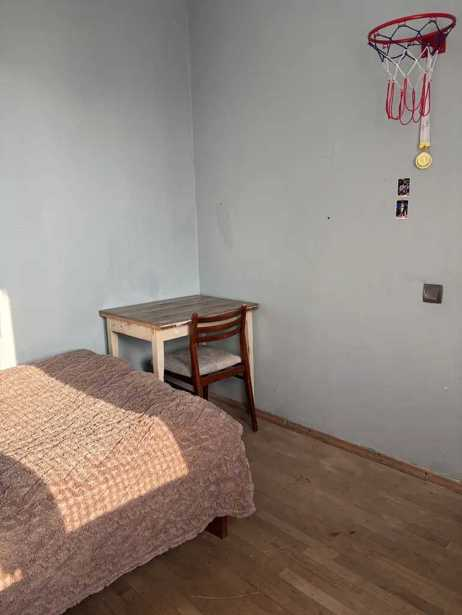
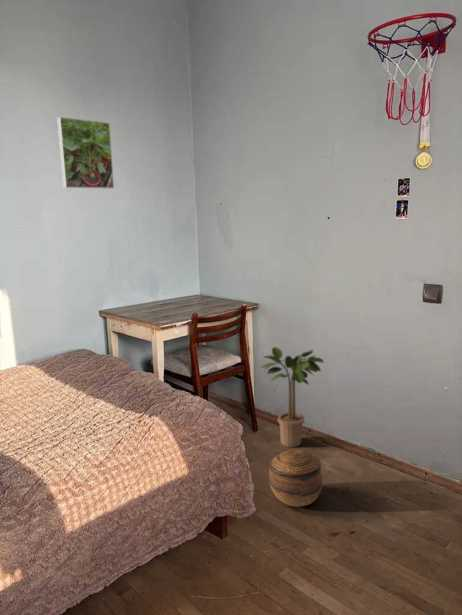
+ basket (295, 475)
+ potted plant (294, 393)
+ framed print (86, 154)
